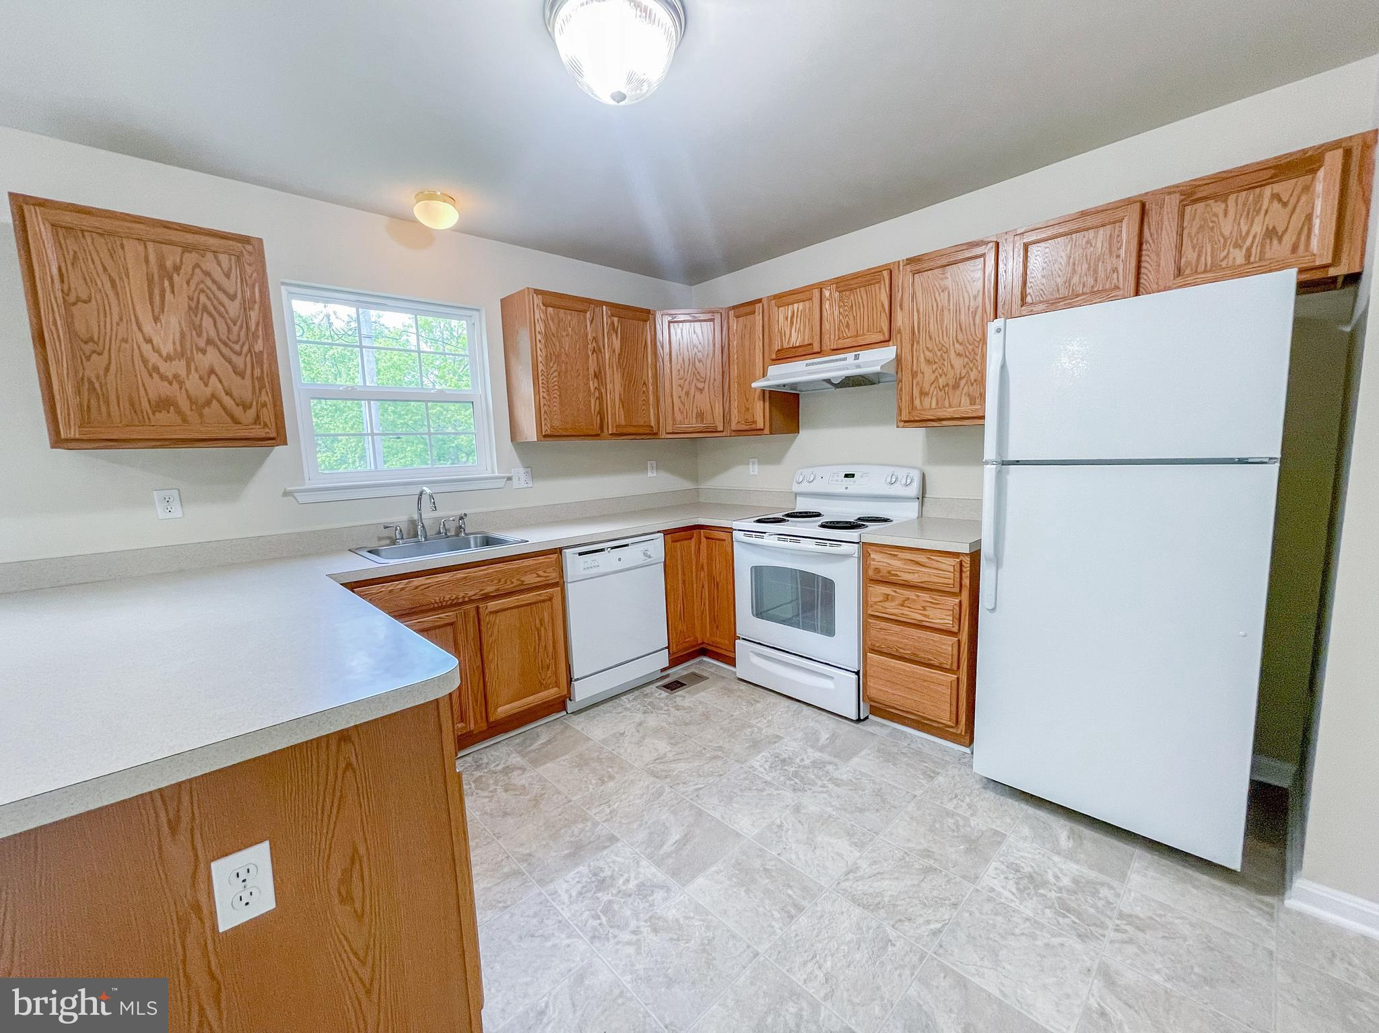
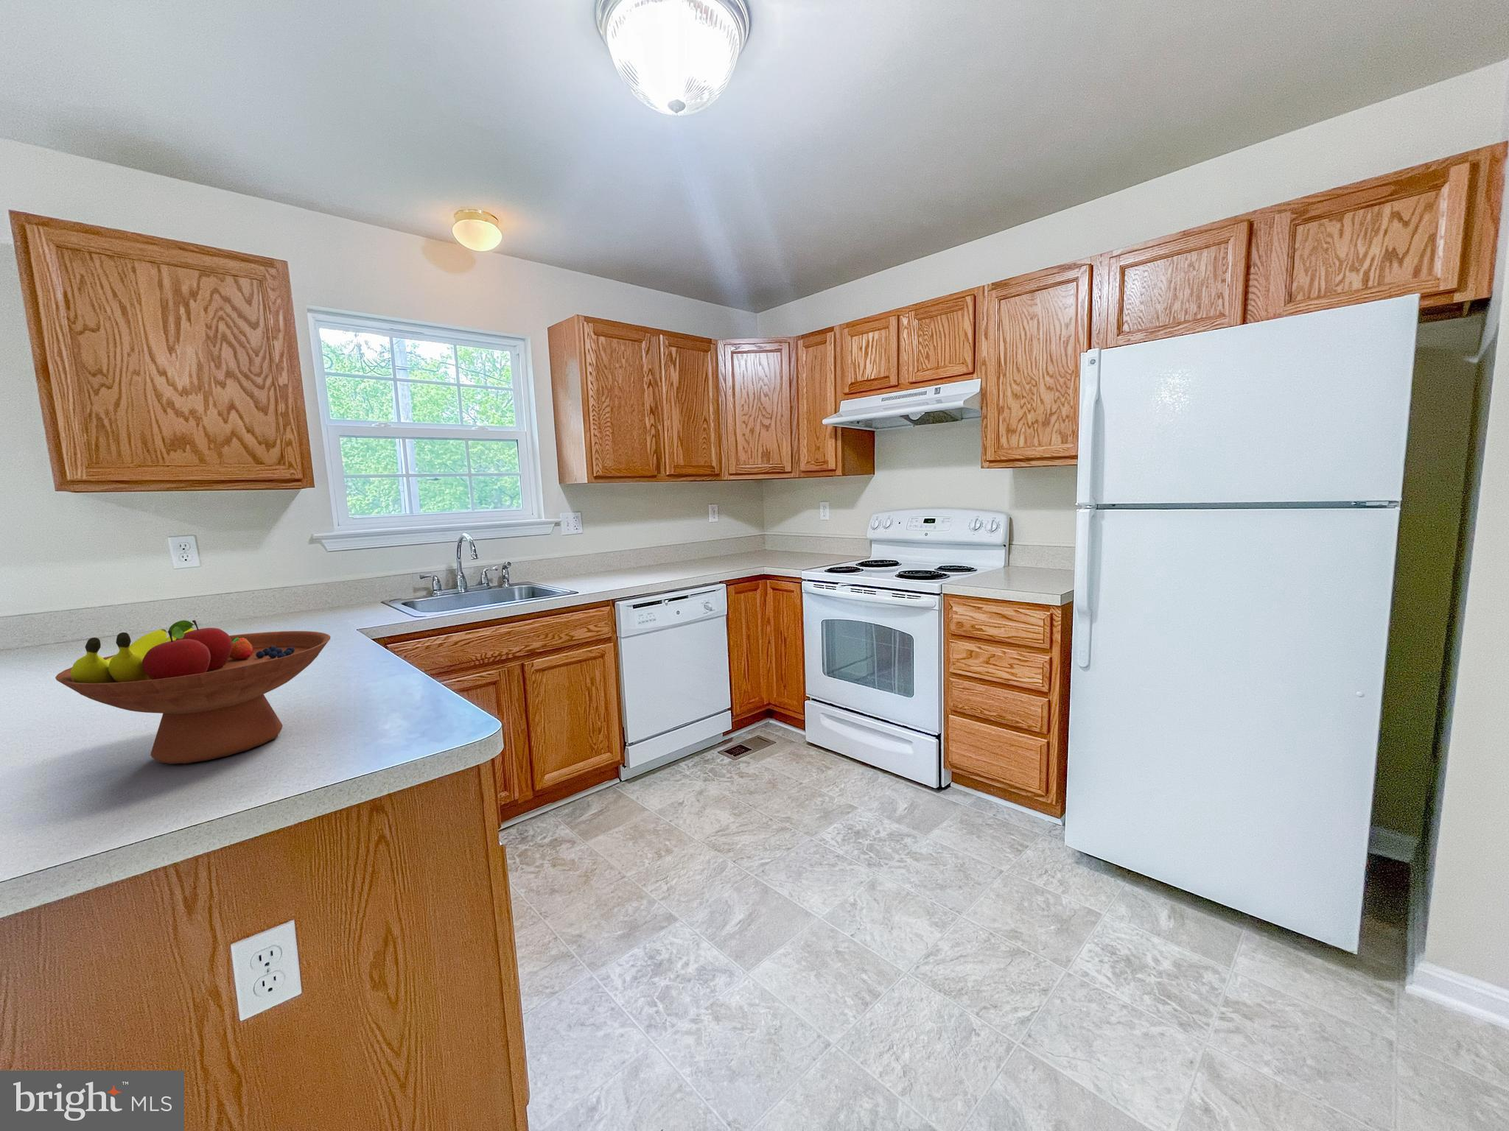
+ fruit bowl (213, 681)
